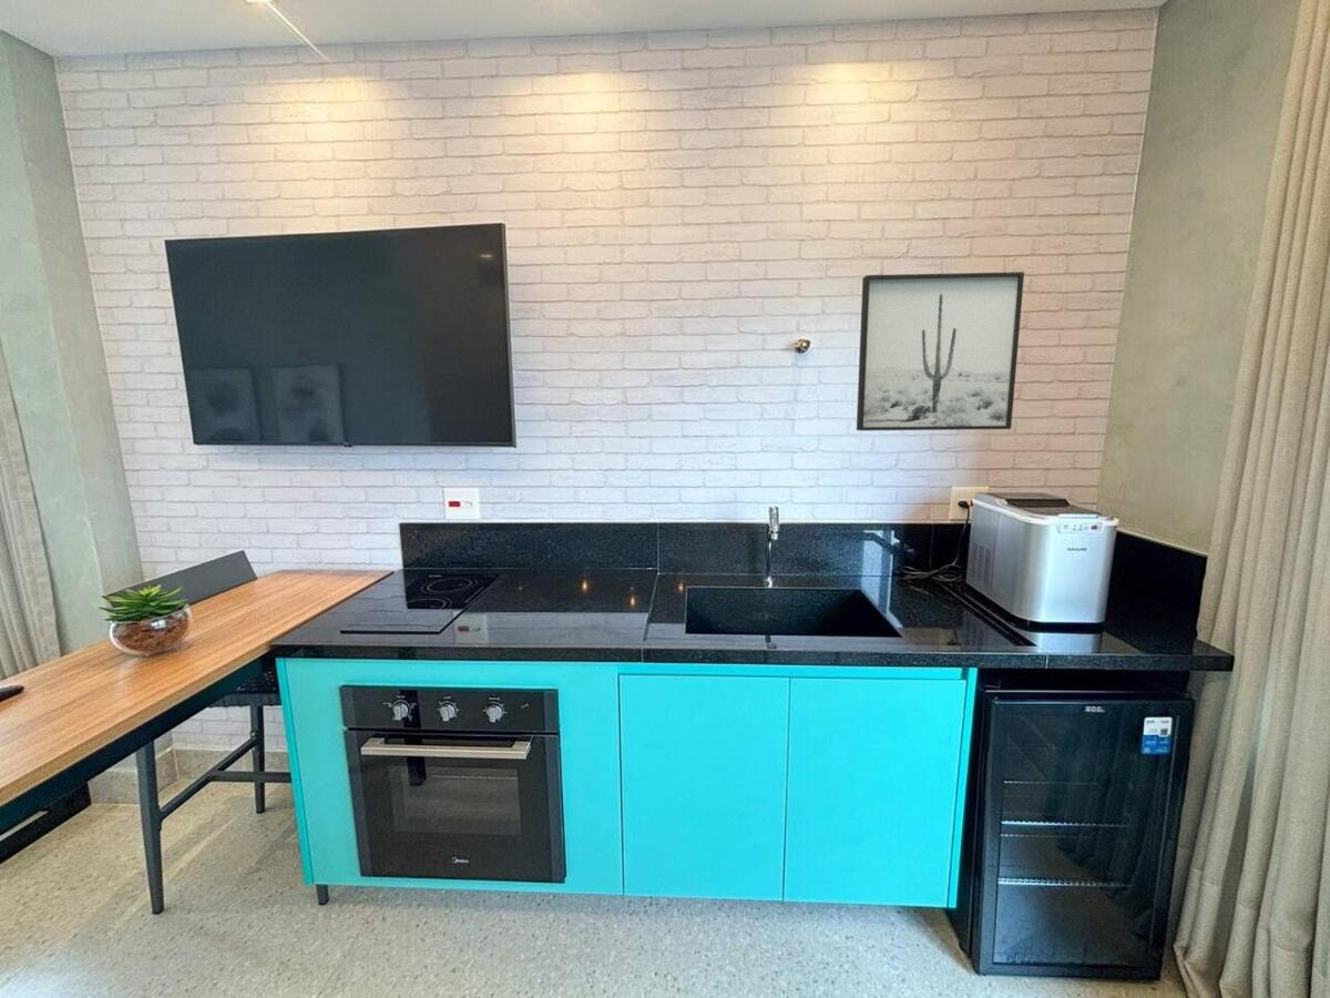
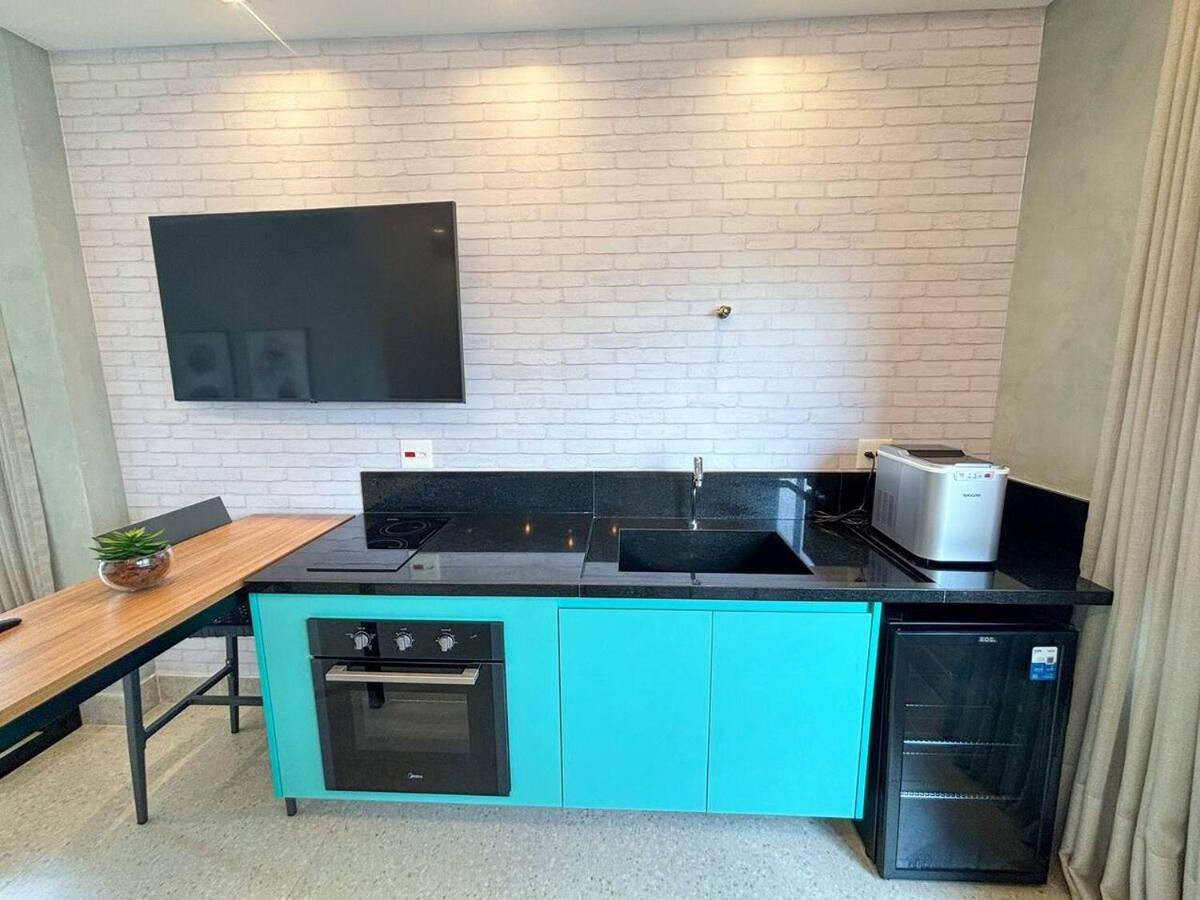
- wall art (937, 354)
